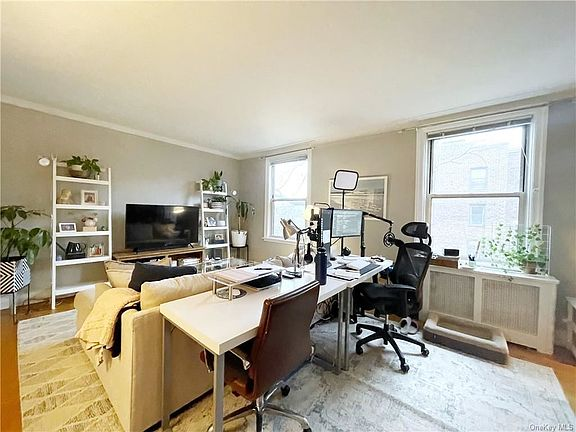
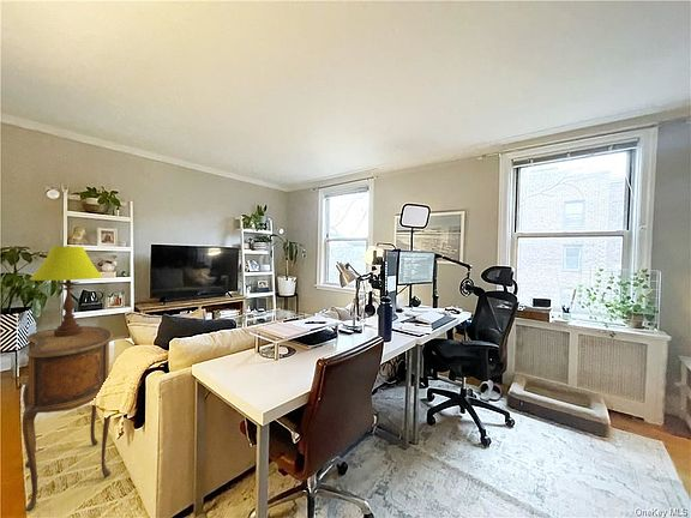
+ side table (71, 403)
+ table lamp (68, 289)
